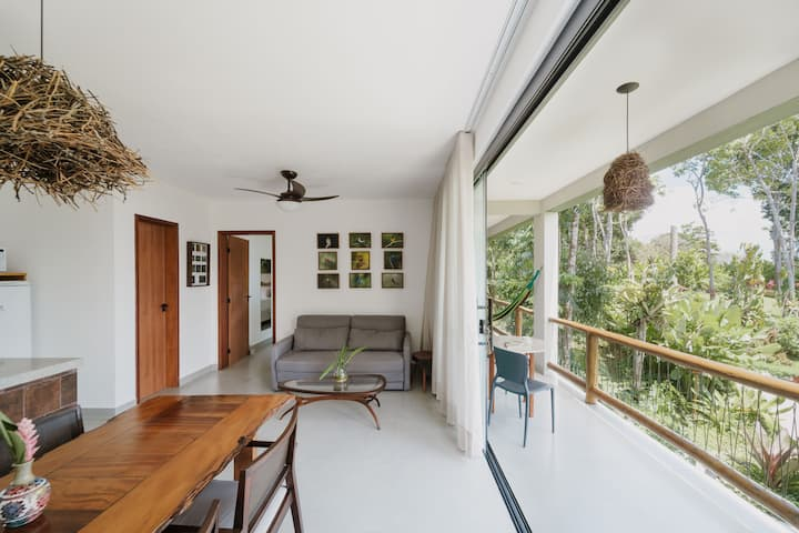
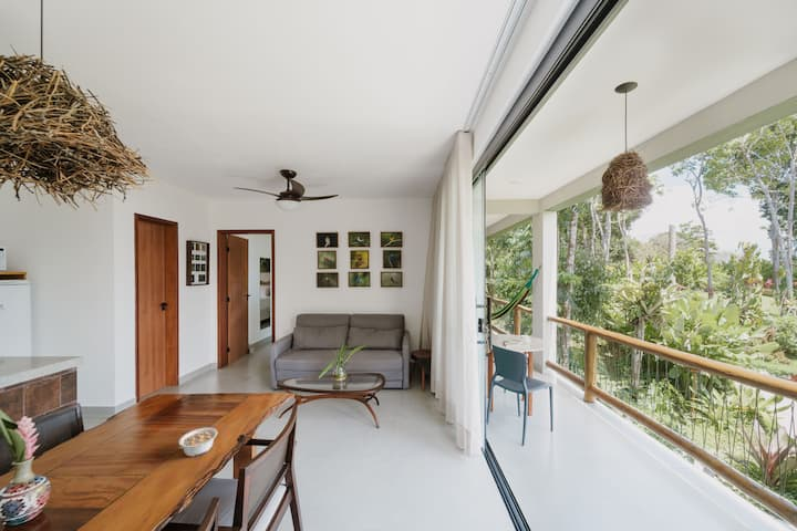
+ legume (198, 441)
